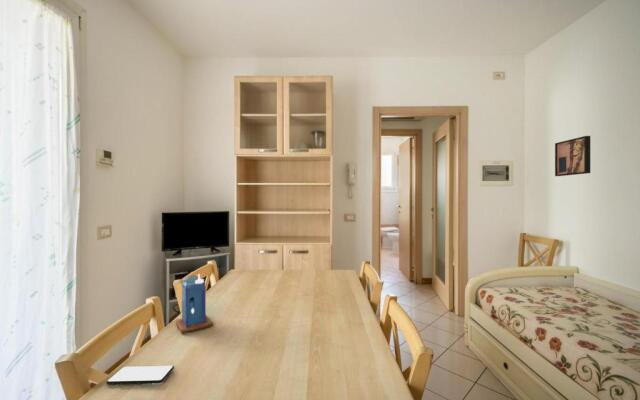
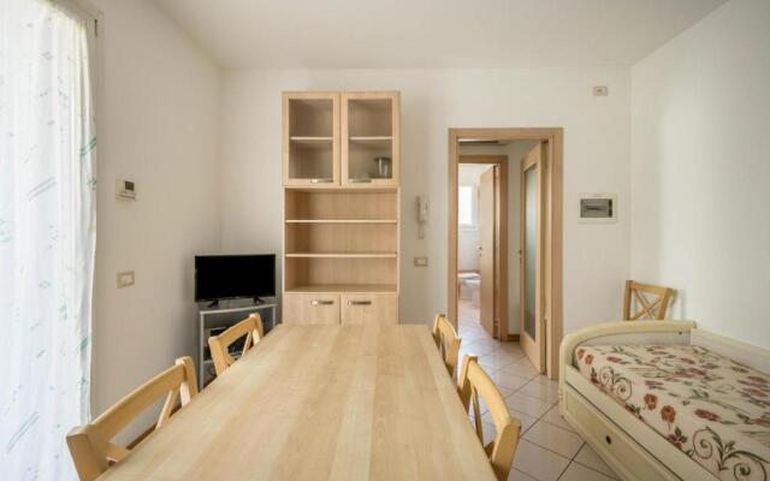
- candle (194, 298)
- wall art (571, 157)
- smartphone (141, 374)
